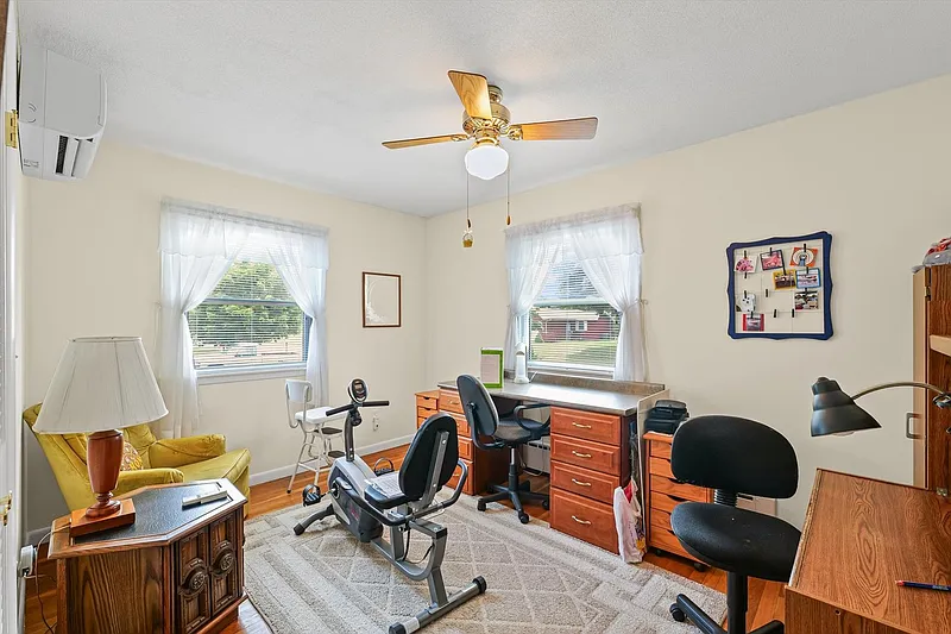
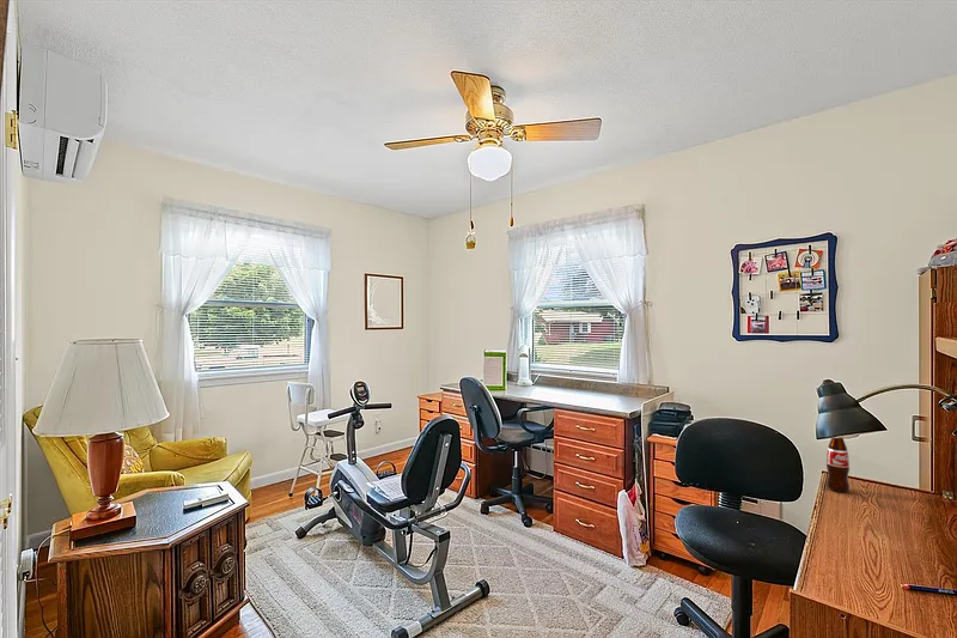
+ bottle (837, 458)
